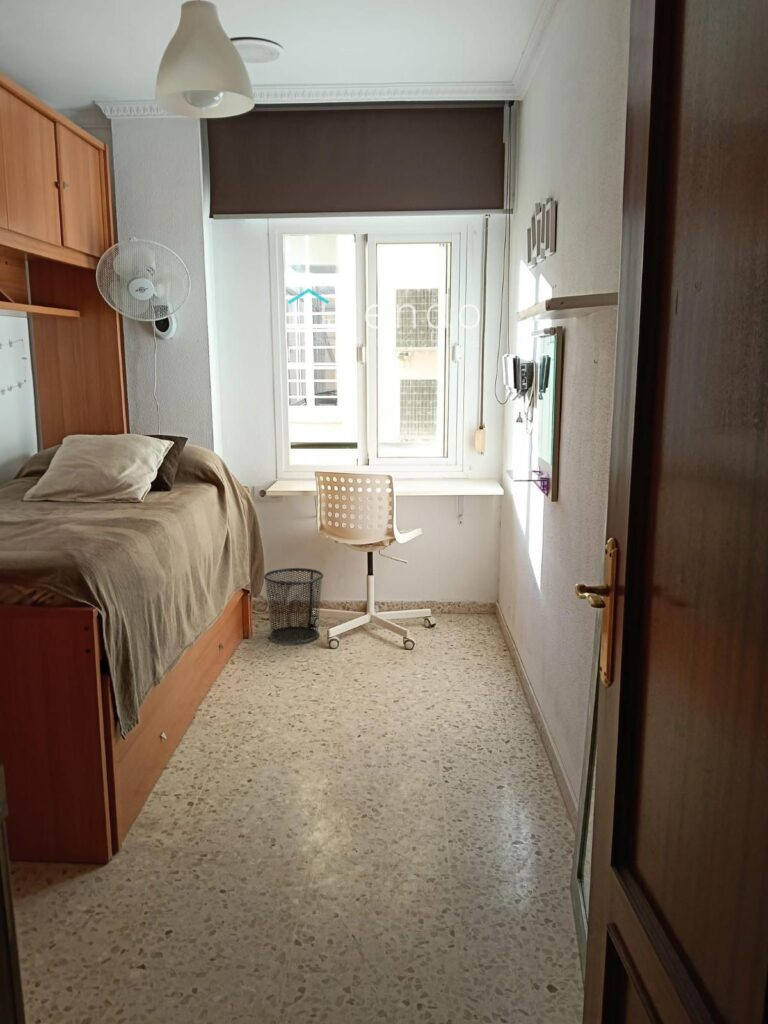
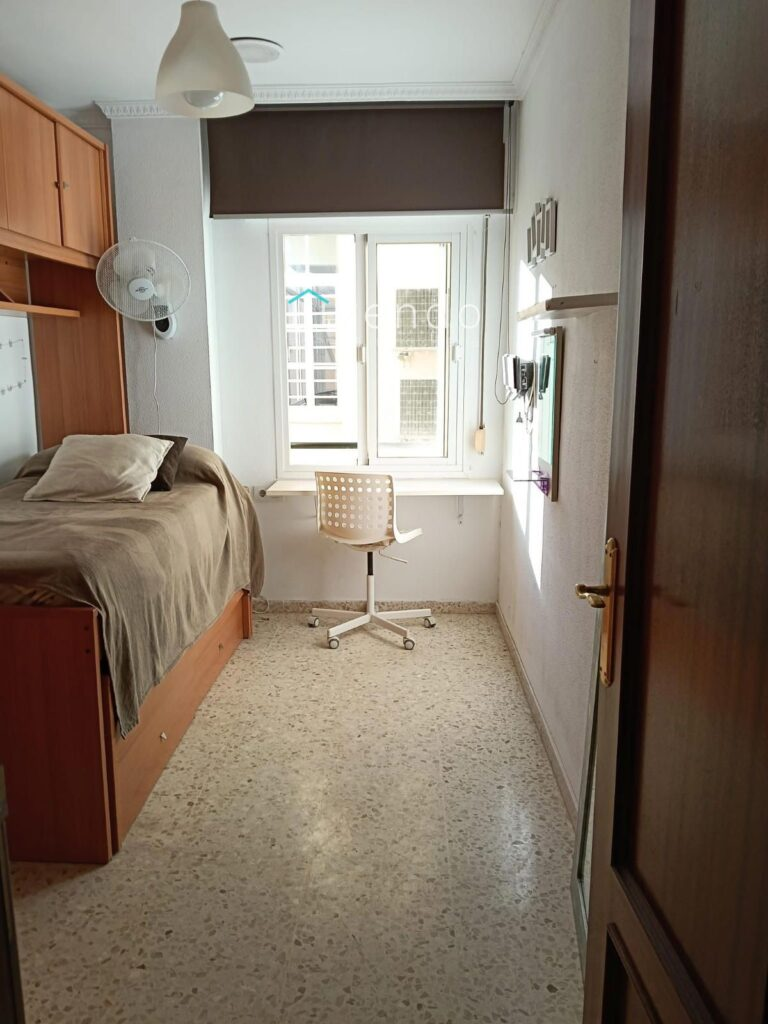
- waste bin (294, 605)
